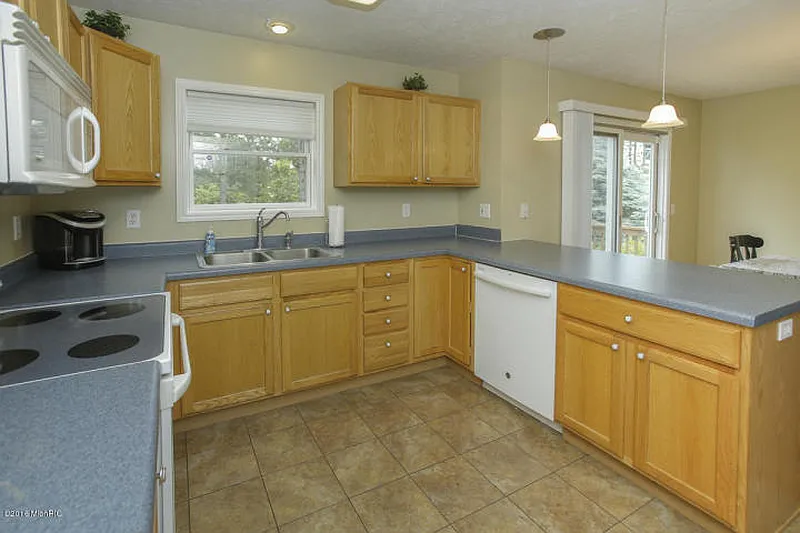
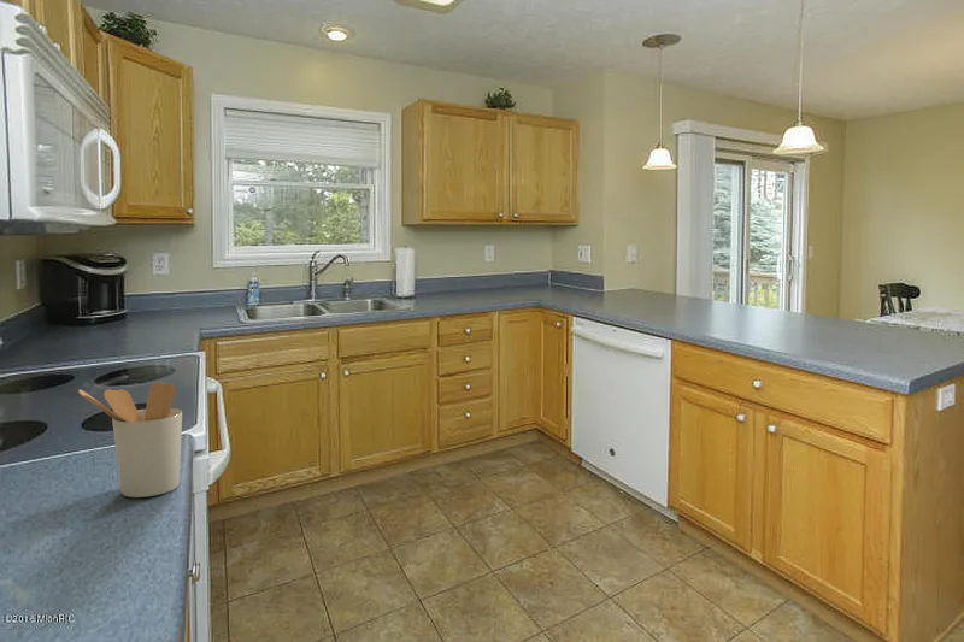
+ utensil holder (131, 436)
